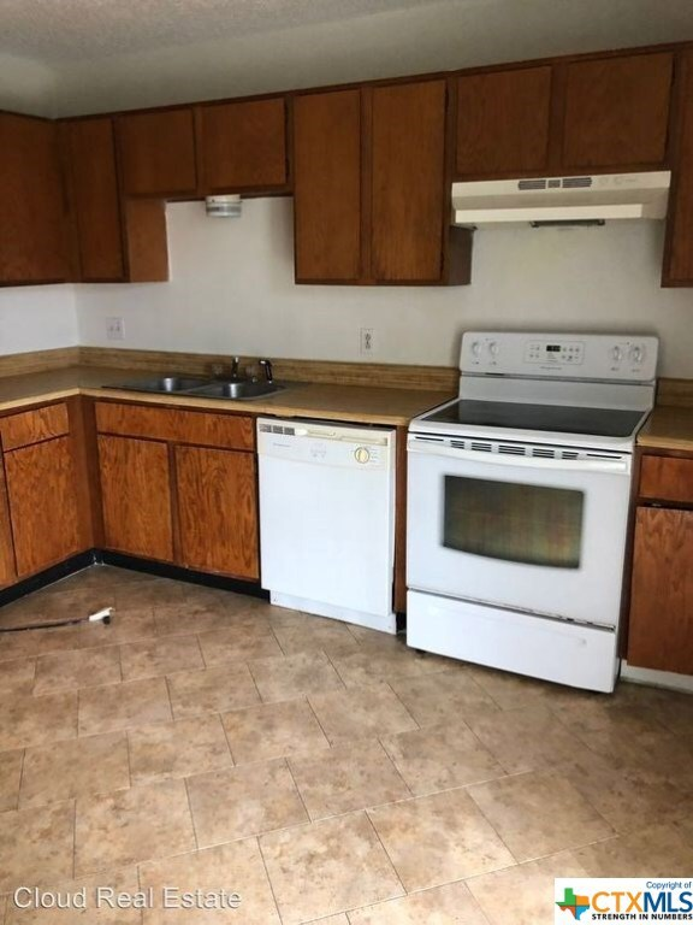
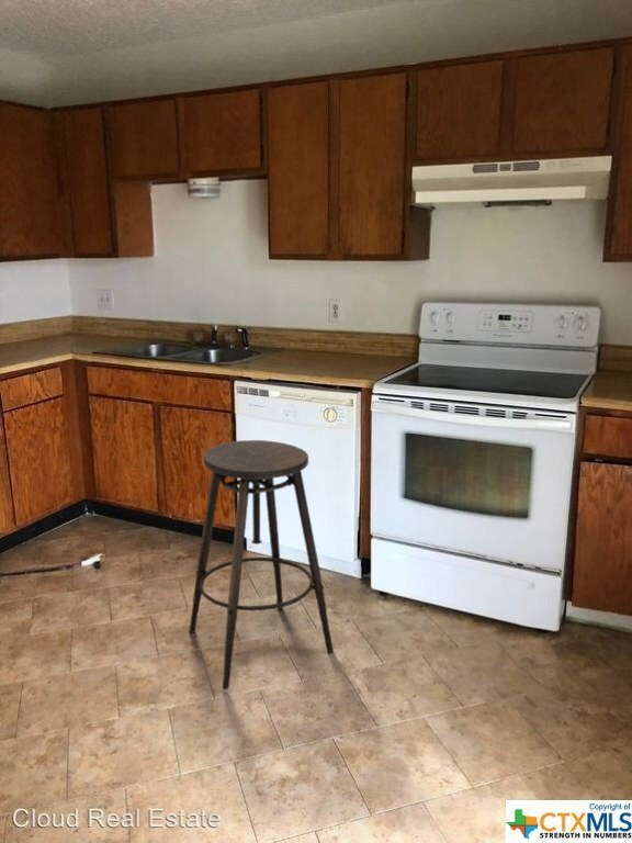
+ stool (251, 558)
